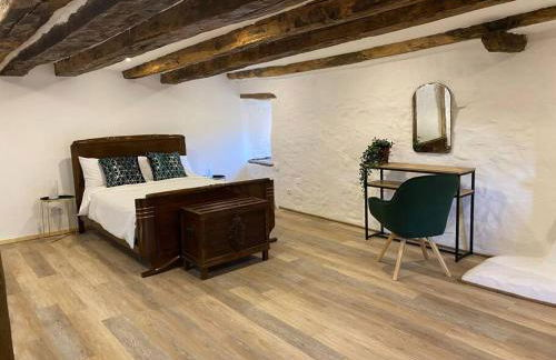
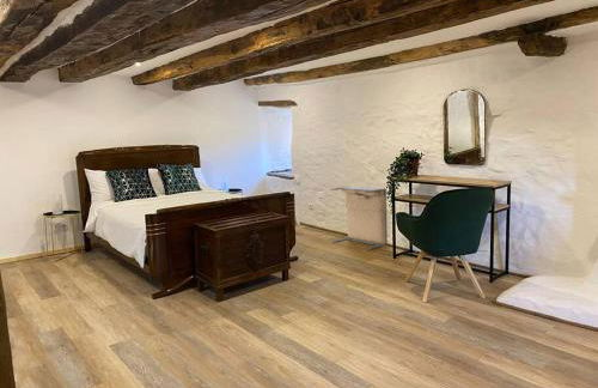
+ laundry hamper (358, 216)
